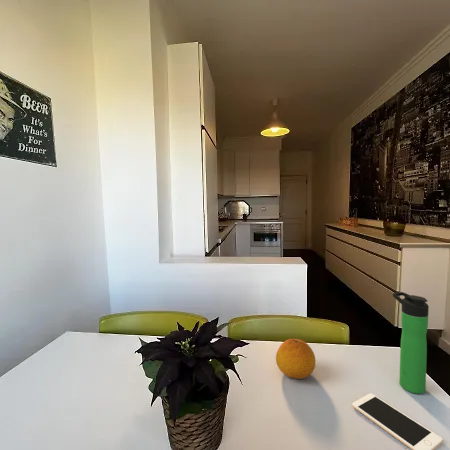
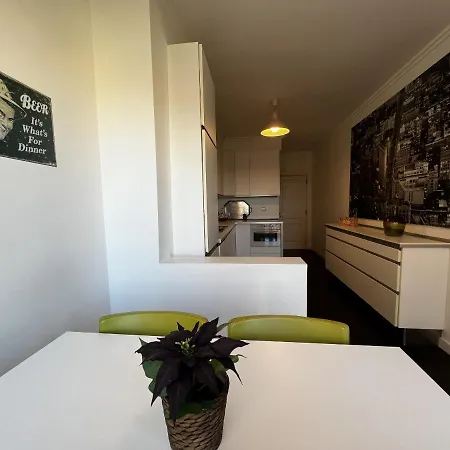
- fruit (295, 356)
- cell phone (393, 420)
- bottle (409, 340)
